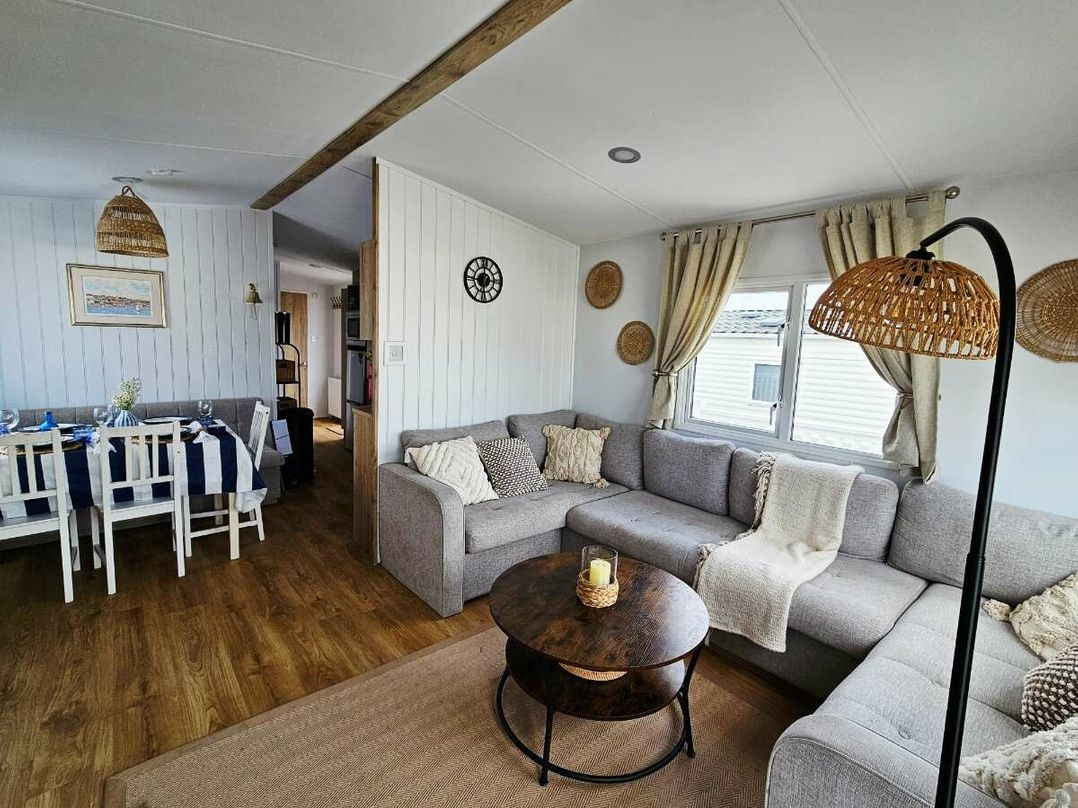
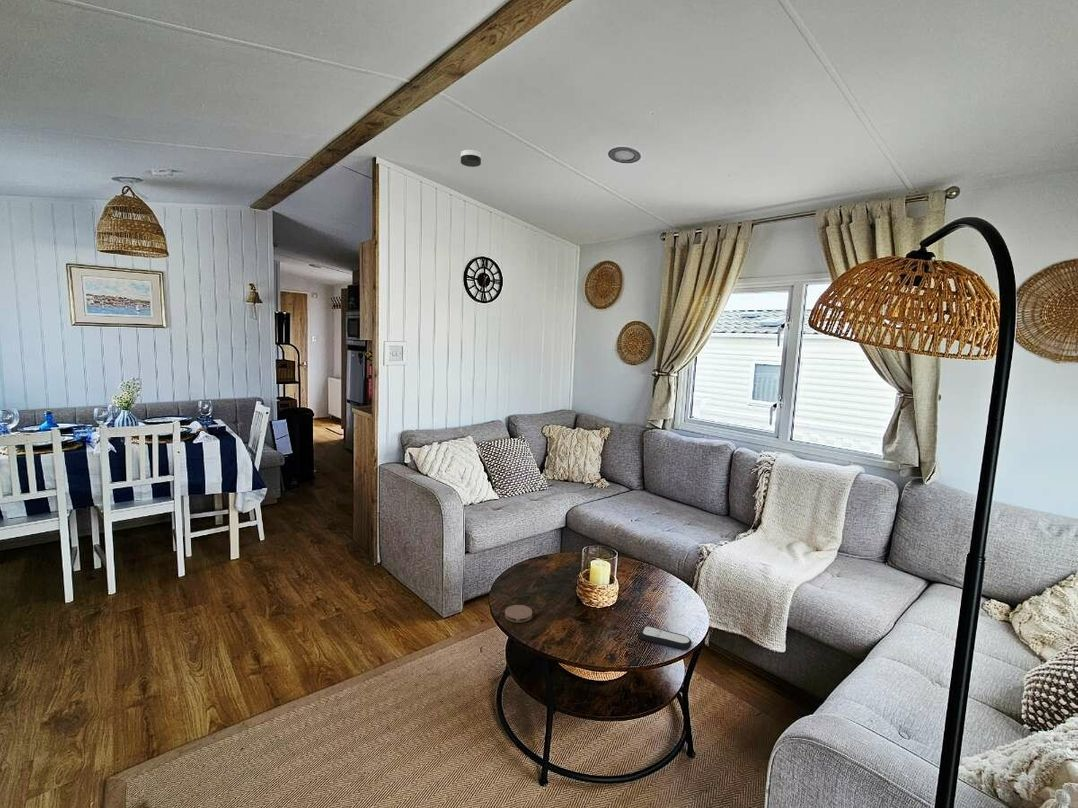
+ smoke detector (470, 158)
+ coaster (518, 613)
+ remote control (665, 637)
